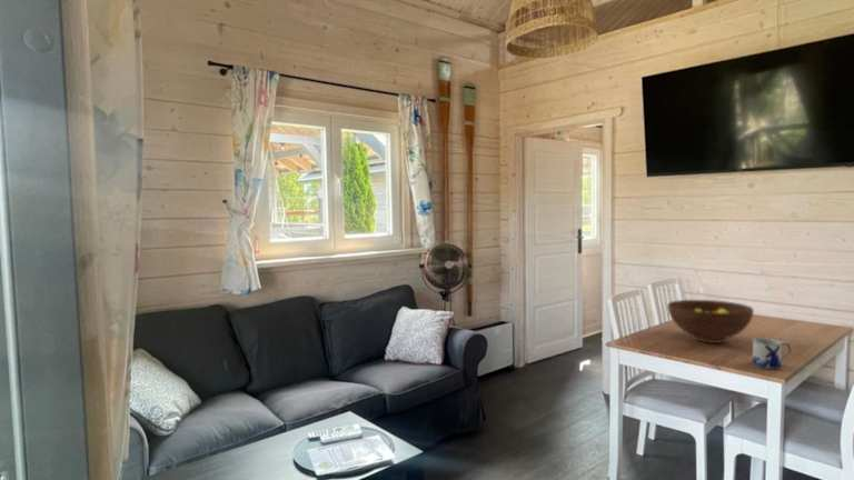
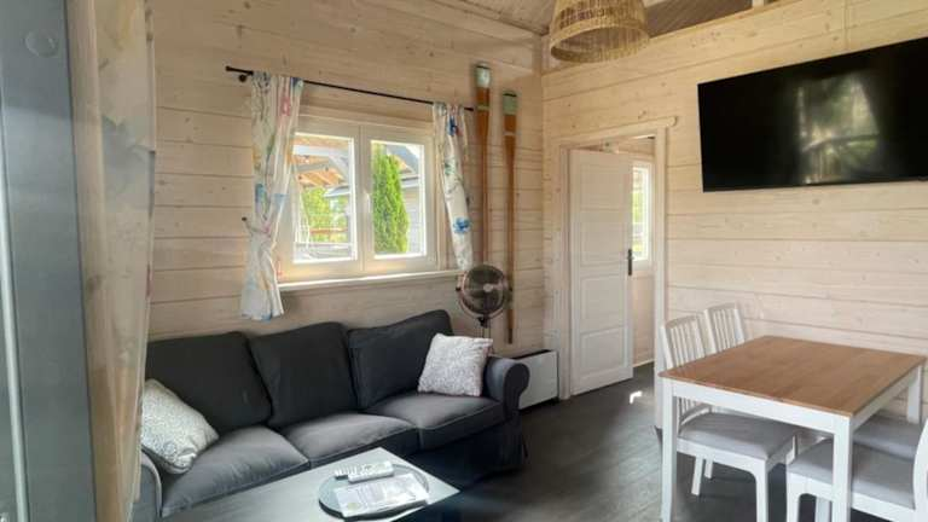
- mug (769, 352)
- fruit bowl (708, 322)
